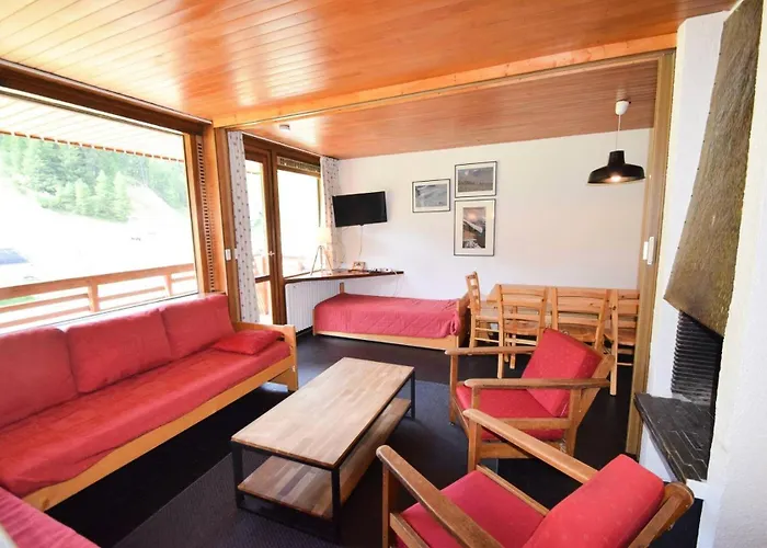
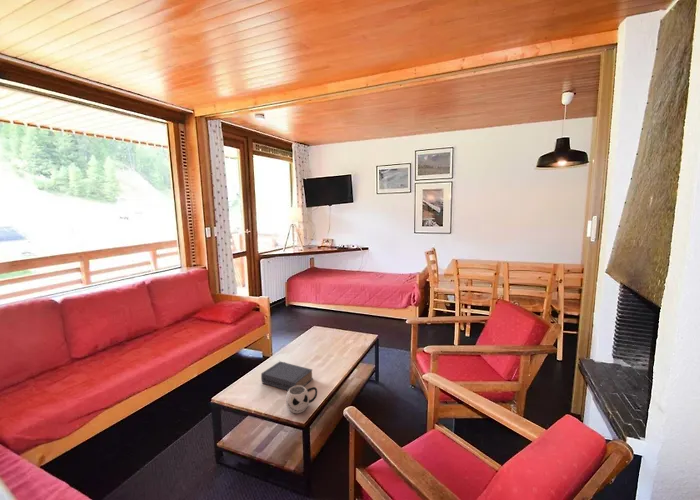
+ mug (302, 397)
+ book (287, 376)
